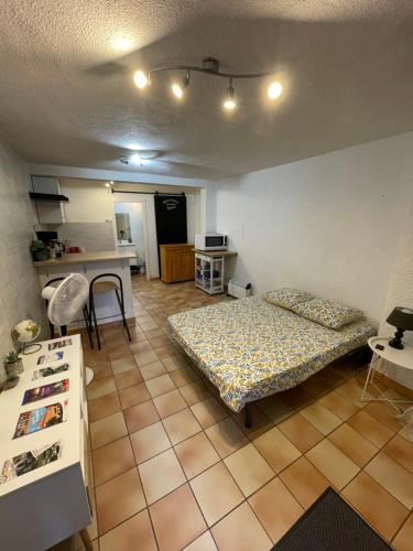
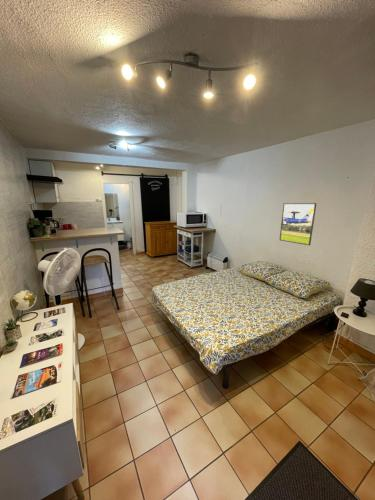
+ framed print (296, 223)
